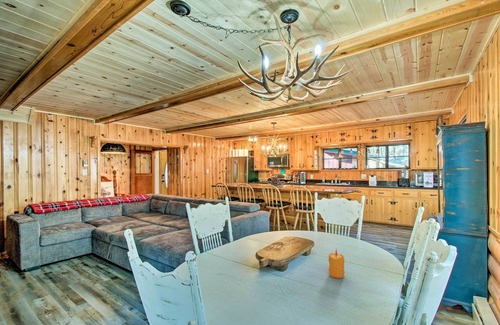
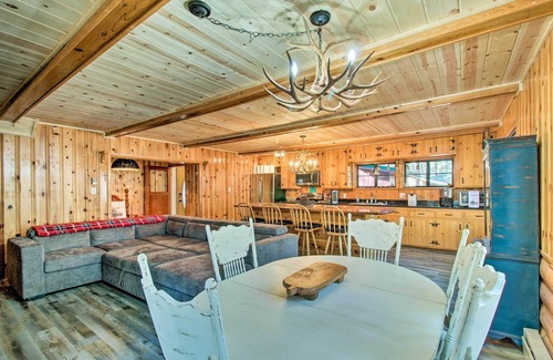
- candle (336, 261)
